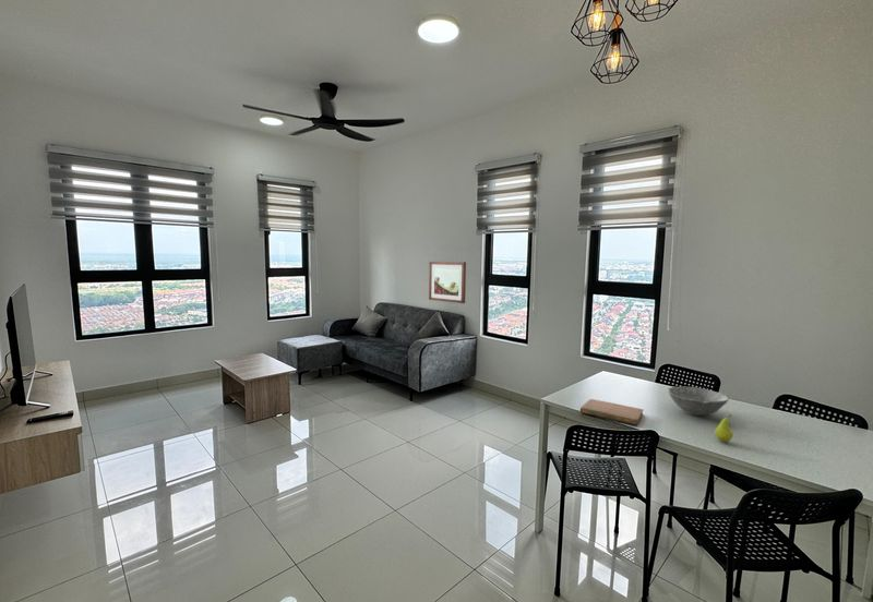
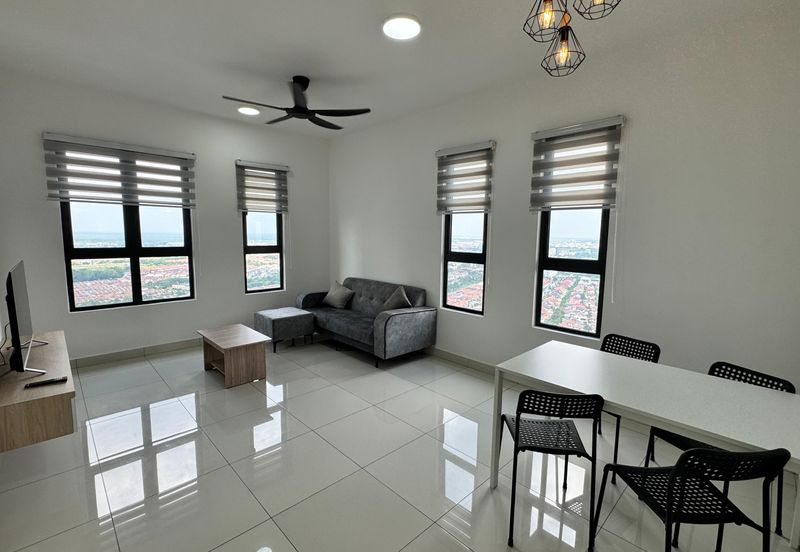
- wall art (446, 281)
- fruit (723, 426)
- notebook (611, 410)
- bowl (696, 402)
